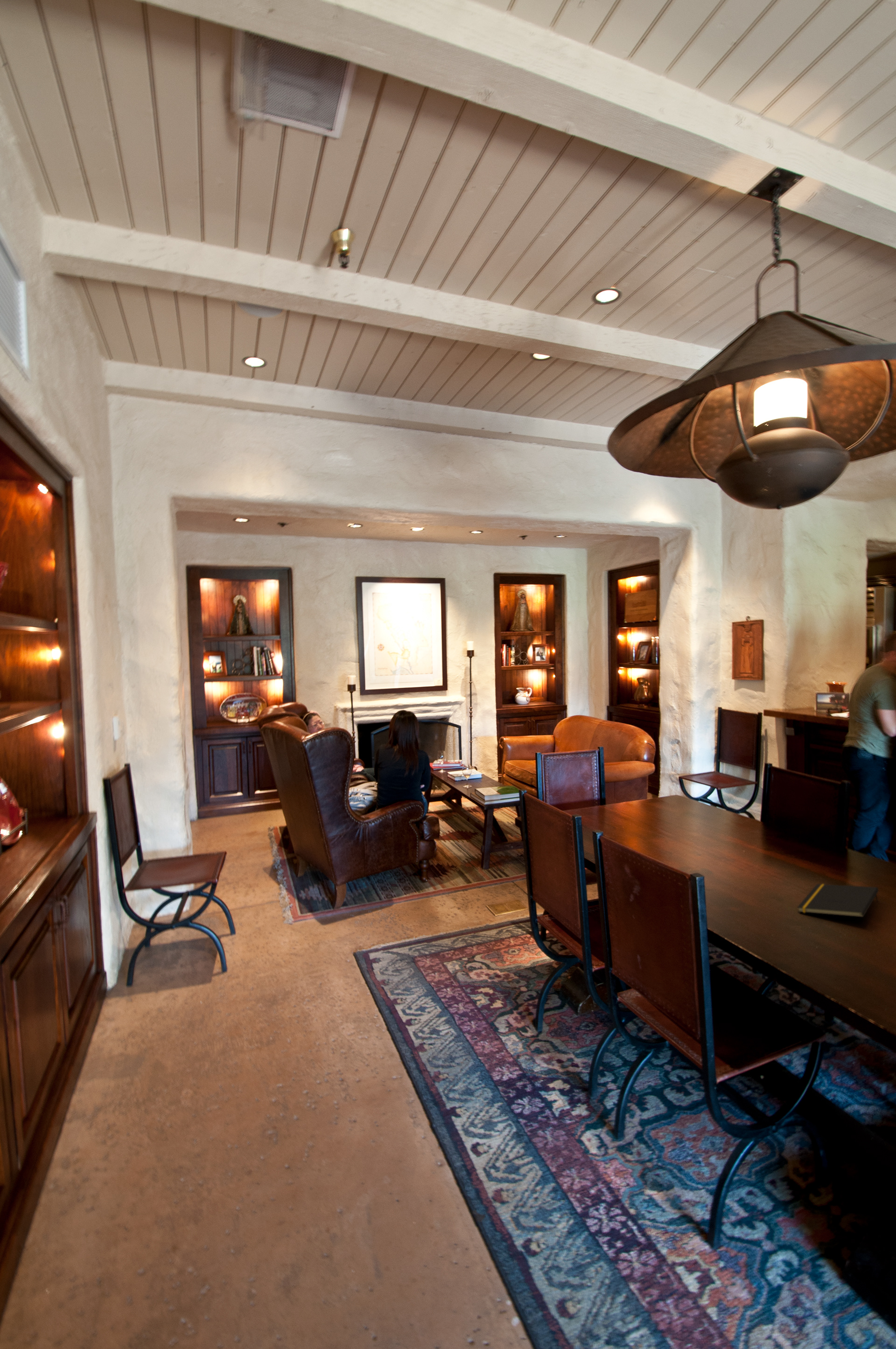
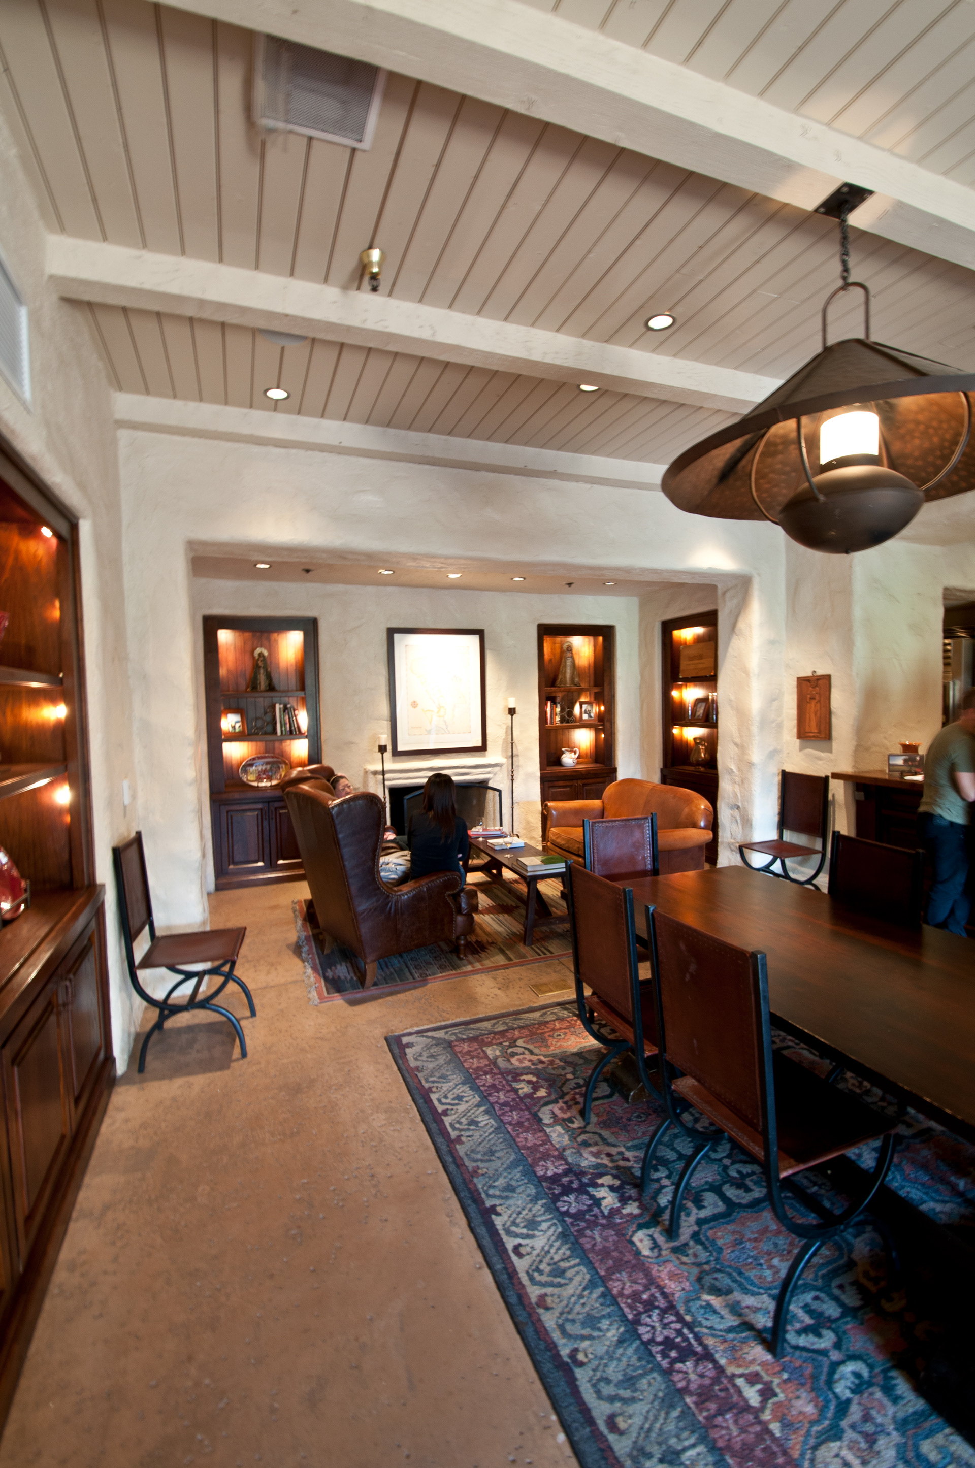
- notepad (838, 899)
